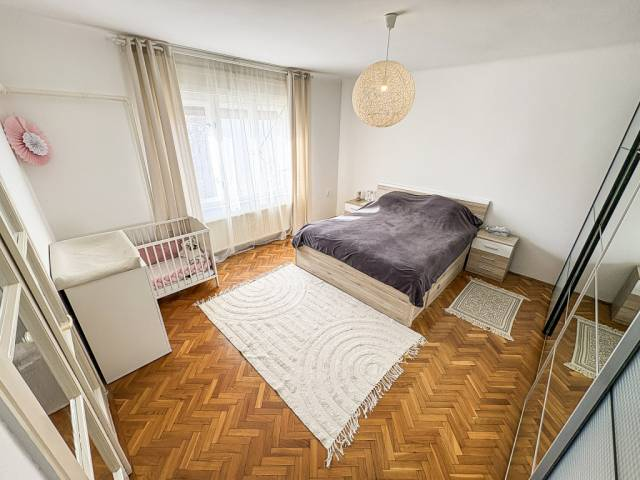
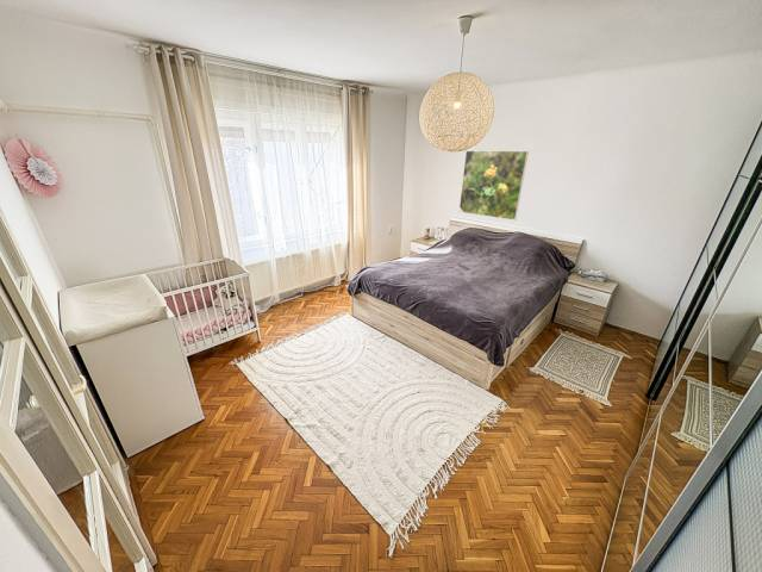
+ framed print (489, 184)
